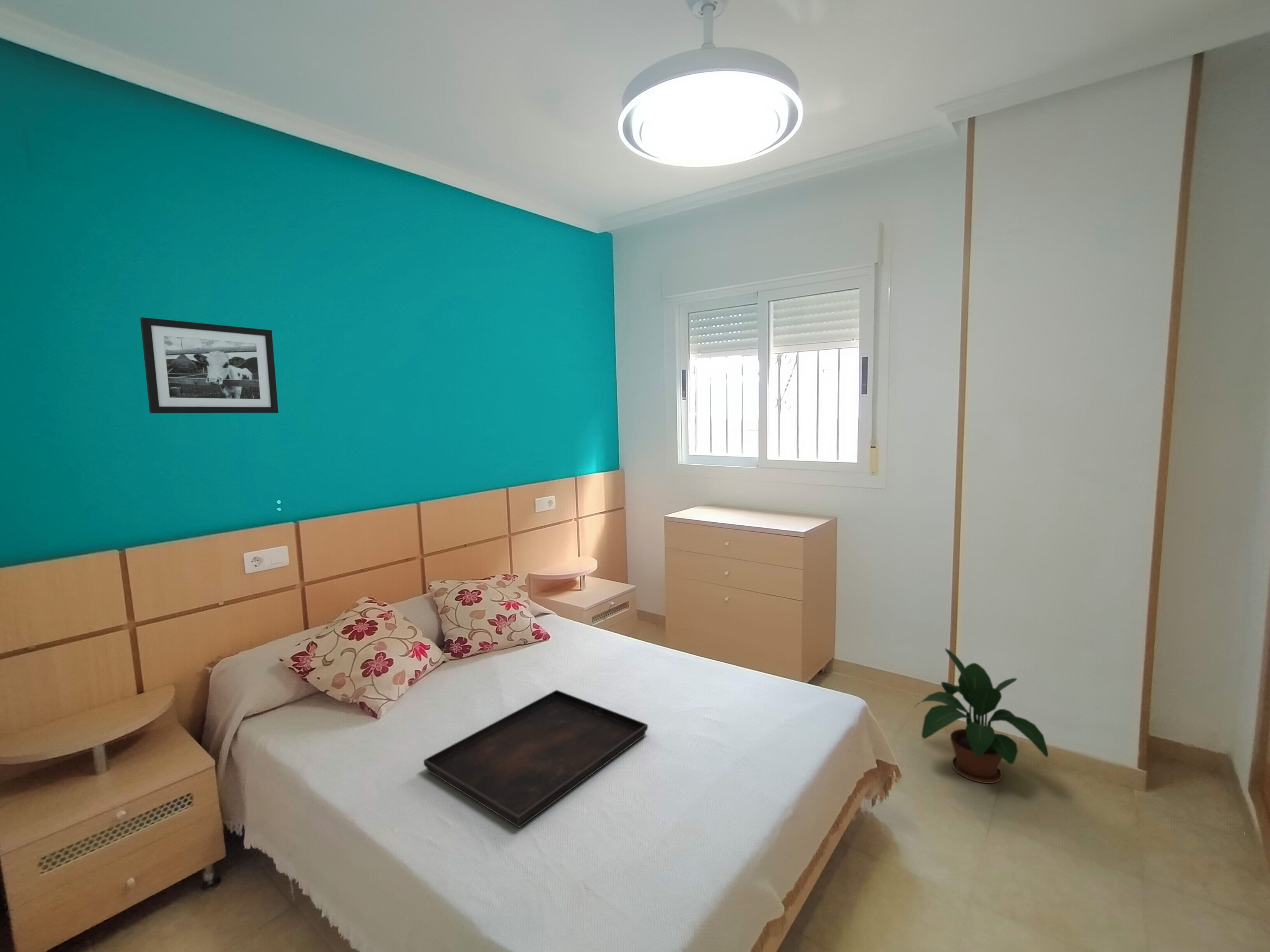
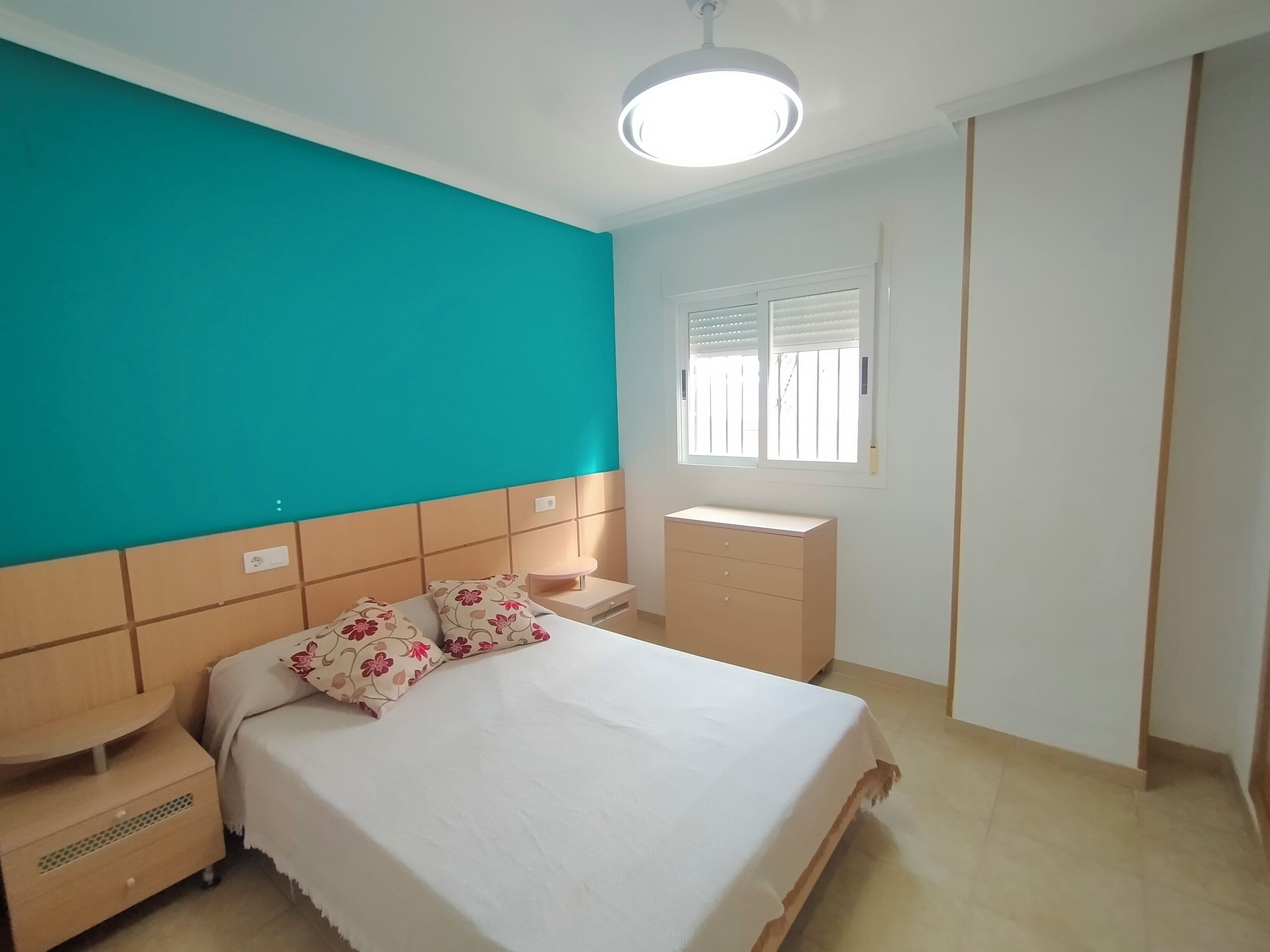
- picture frame (214, 369)
- serving tray (541, 747)
- potted plant (977, 710)
